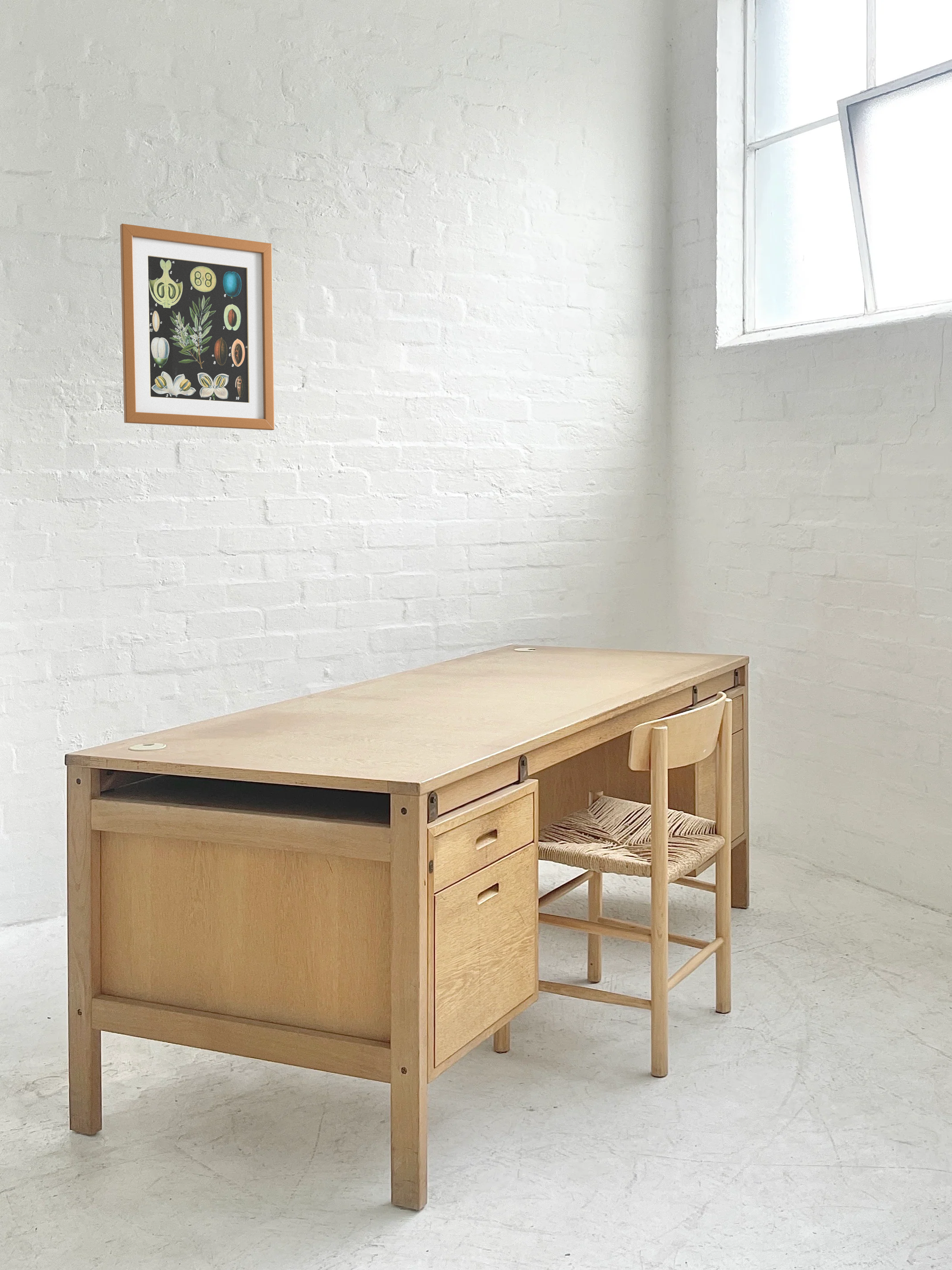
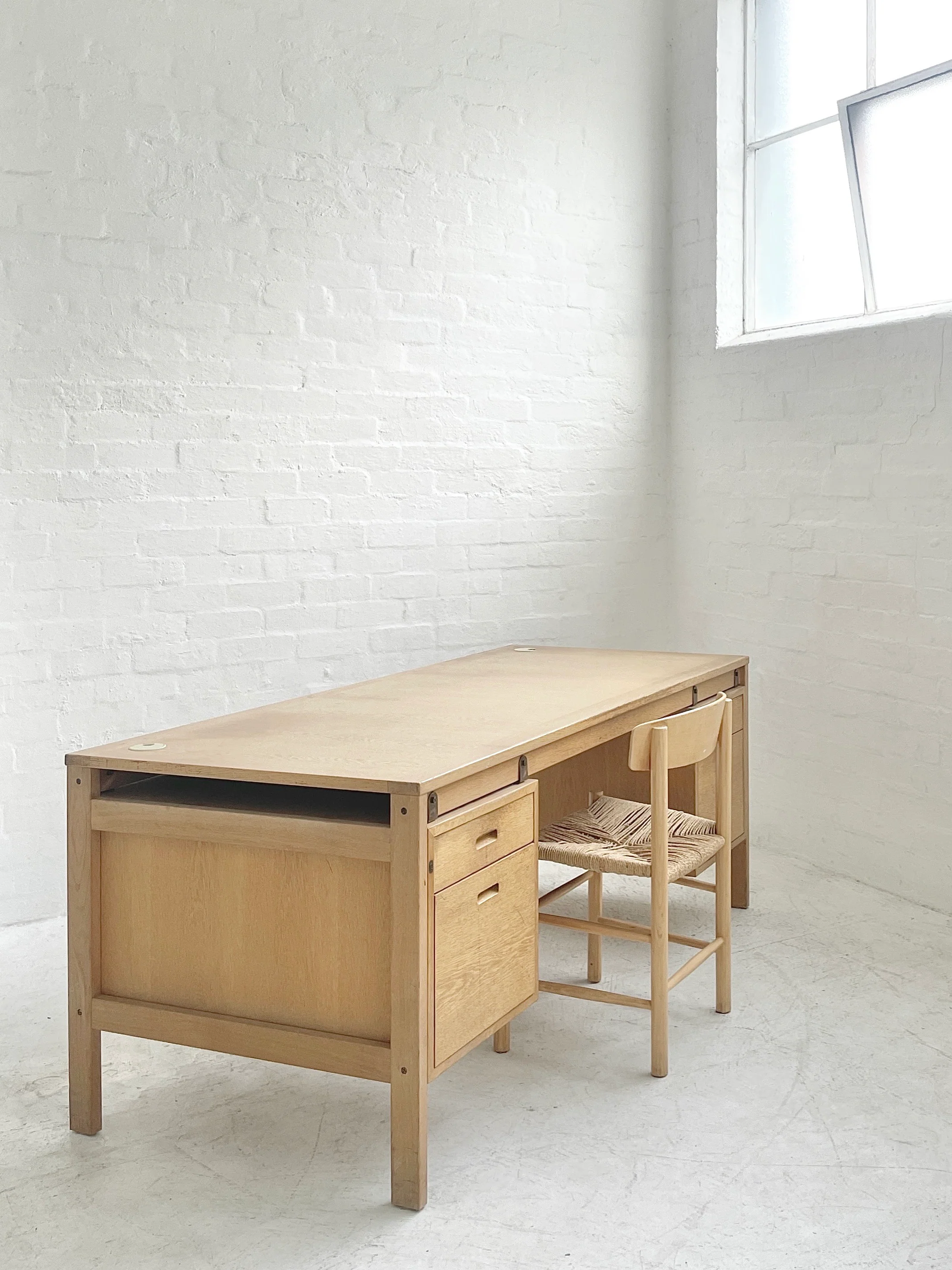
- wall art (200, 331)
